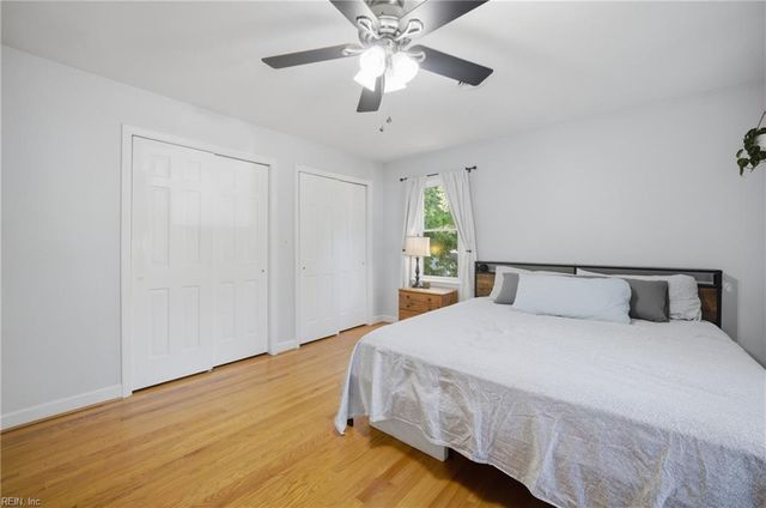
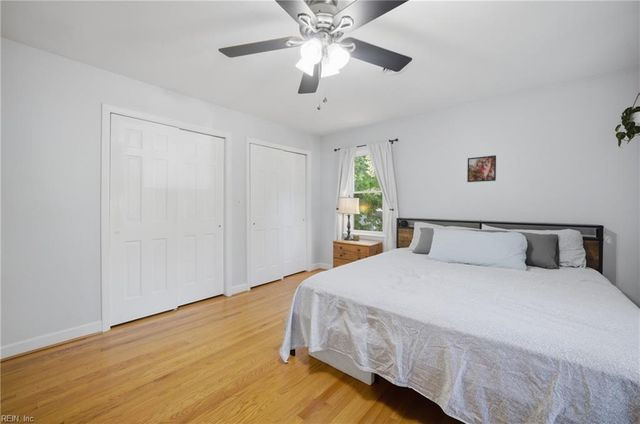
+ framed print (481, 169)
